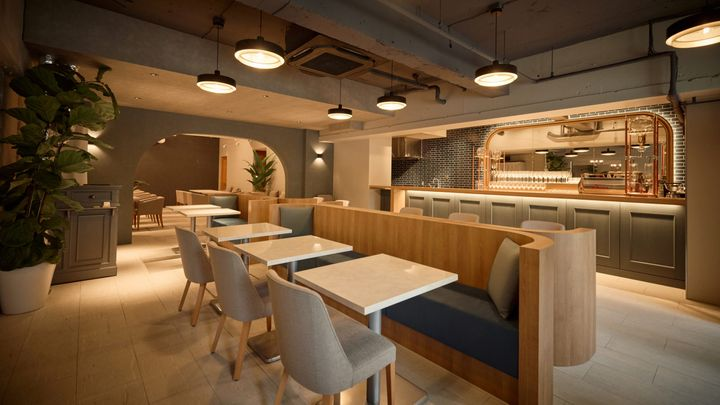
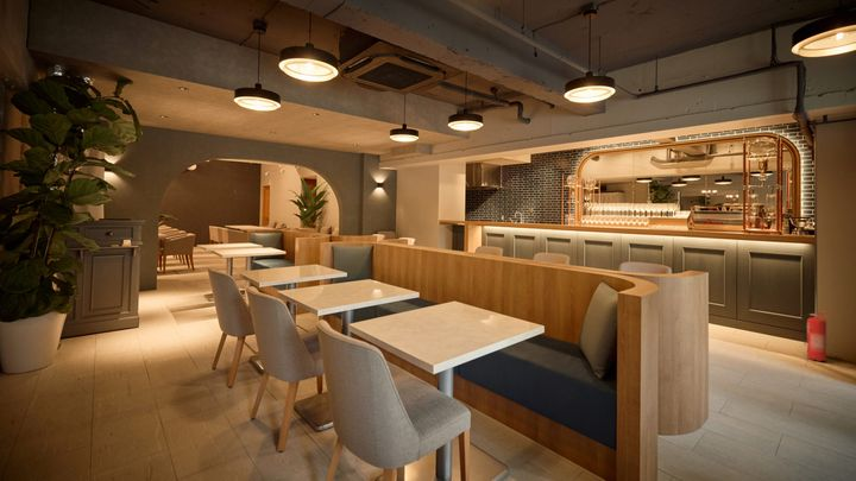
+ fire extinguisher (816, 334)
